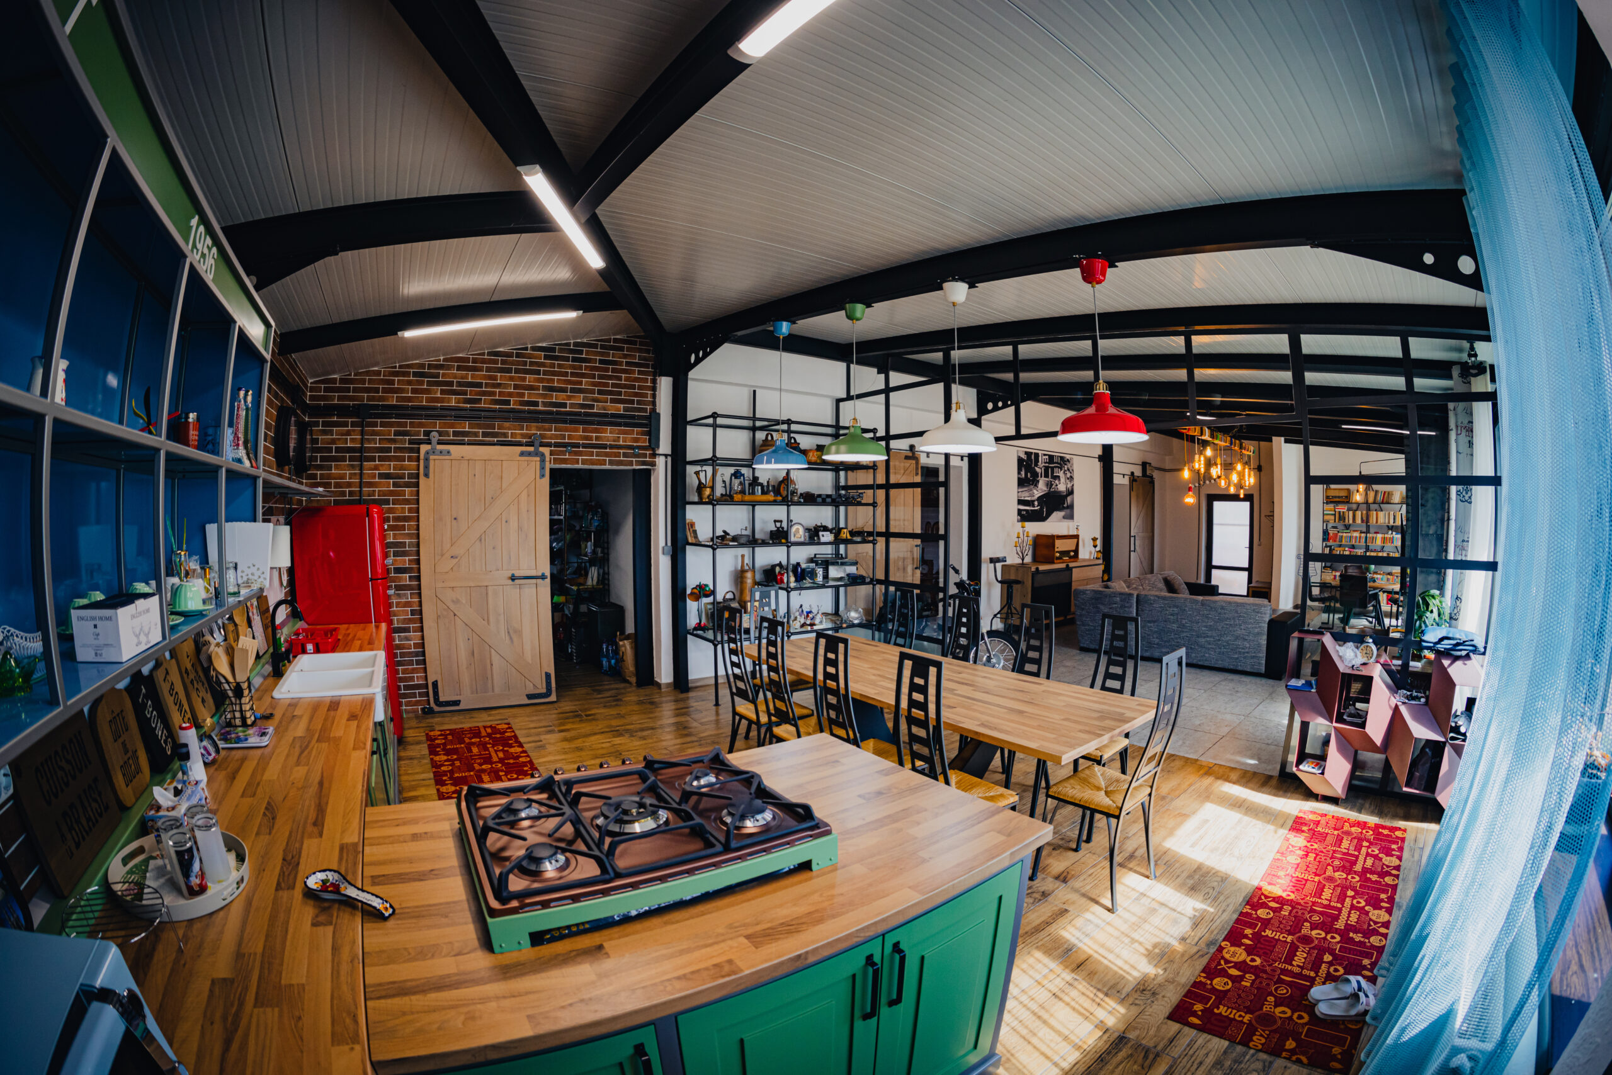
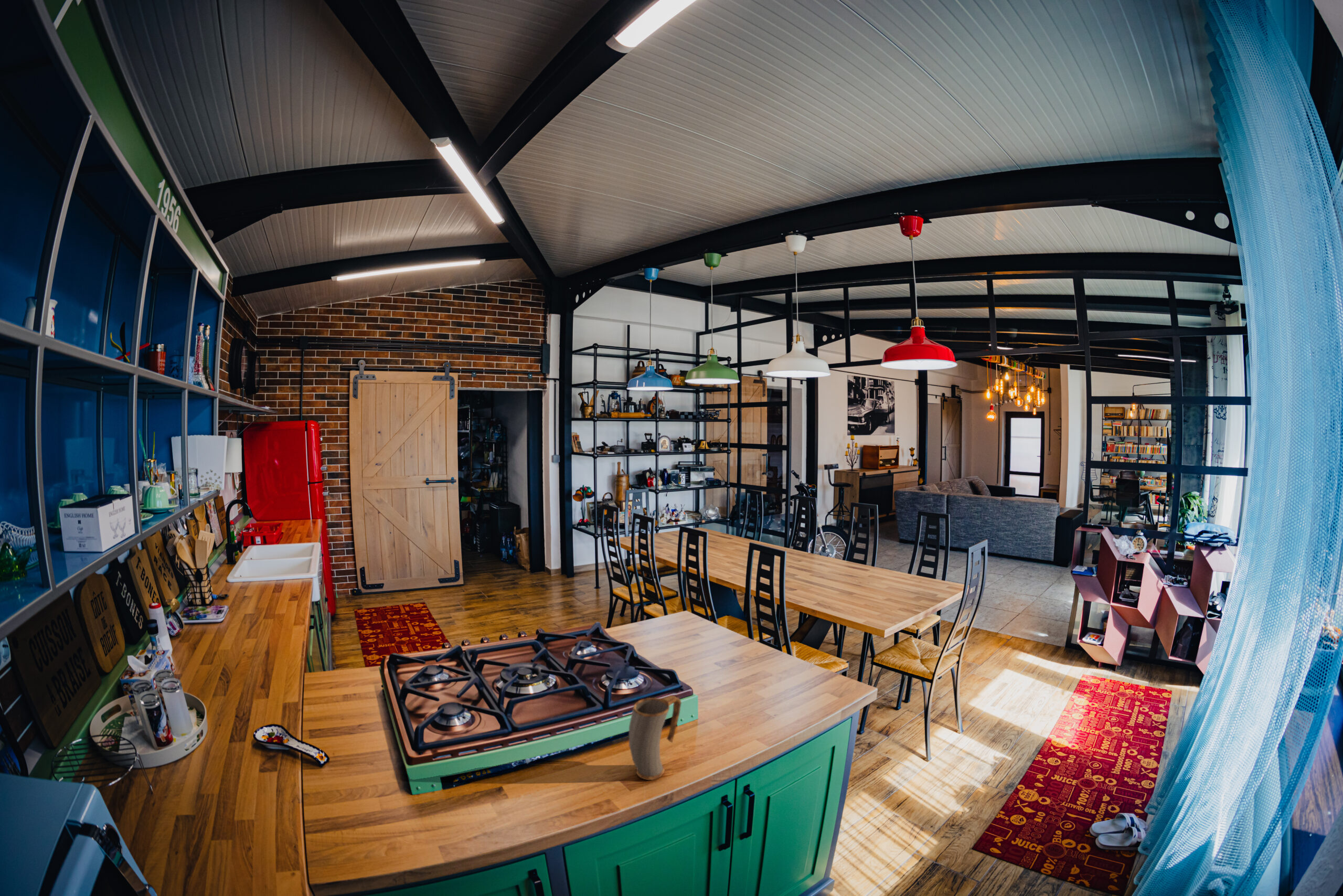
+ mug (656, 735)
